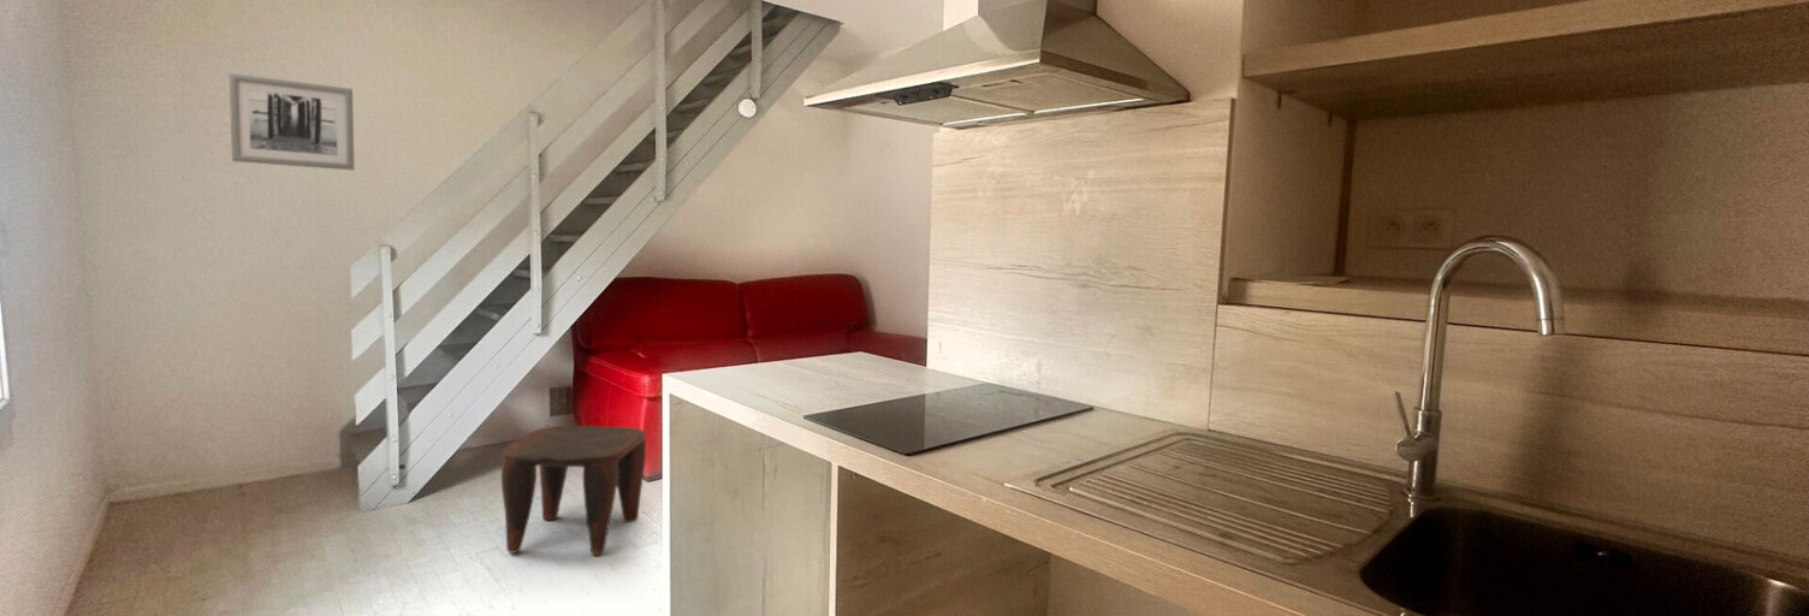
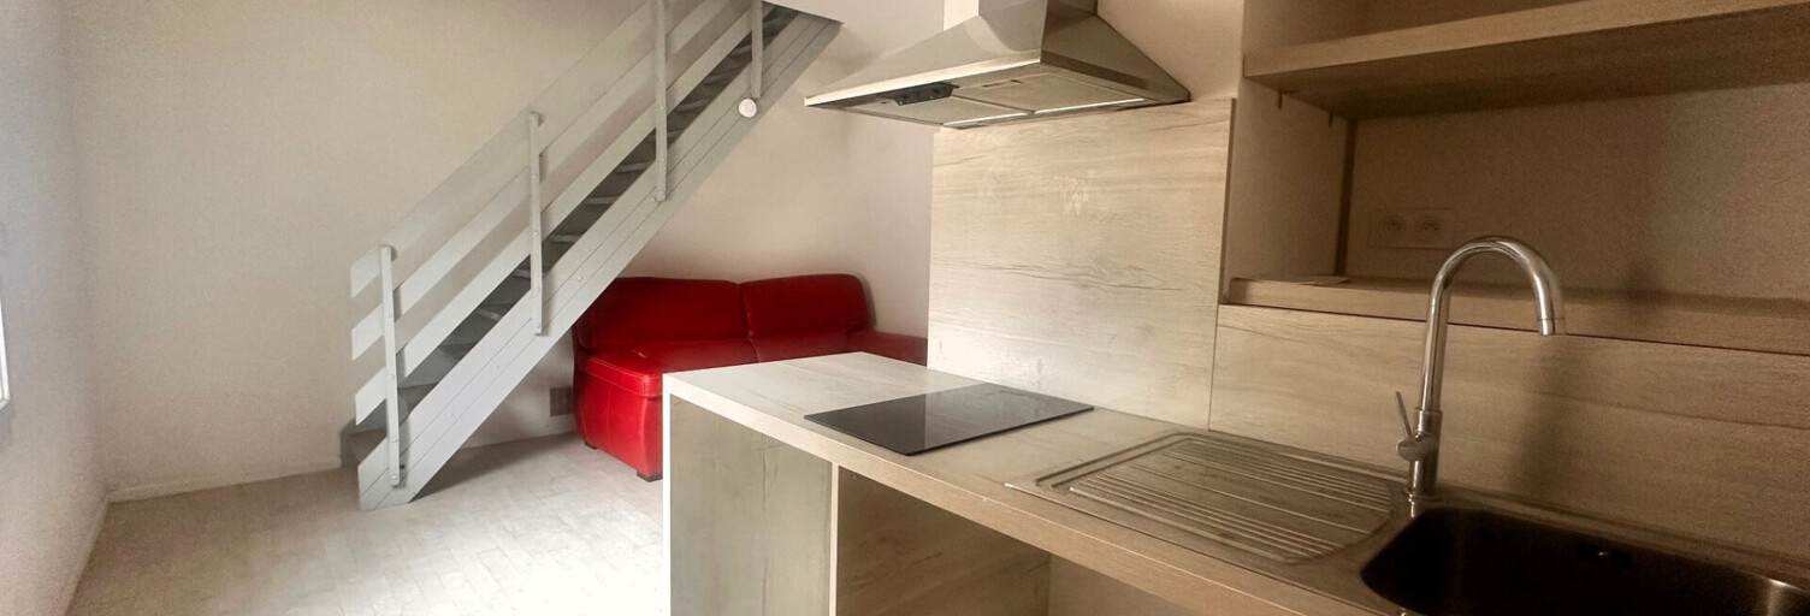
- stool (583, 486)
- wall art (293, 124)
